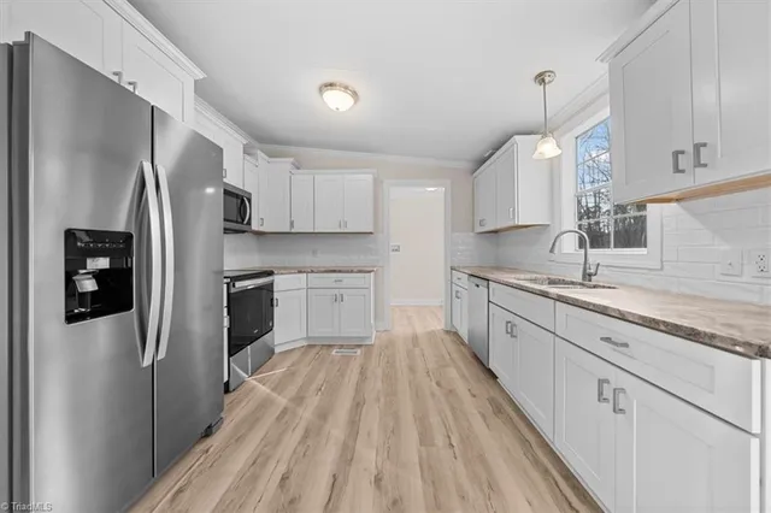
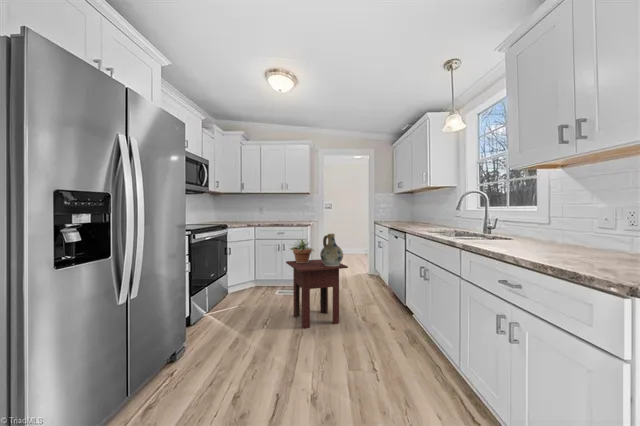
+ ceramic jug (331, 249)
+ potted plant (303, 249)
+ side table (315, 288)
